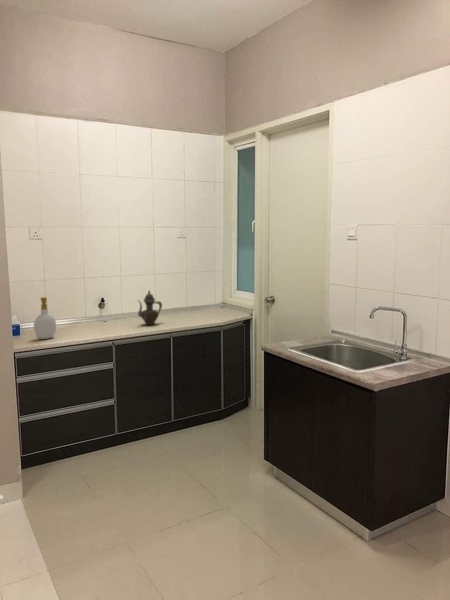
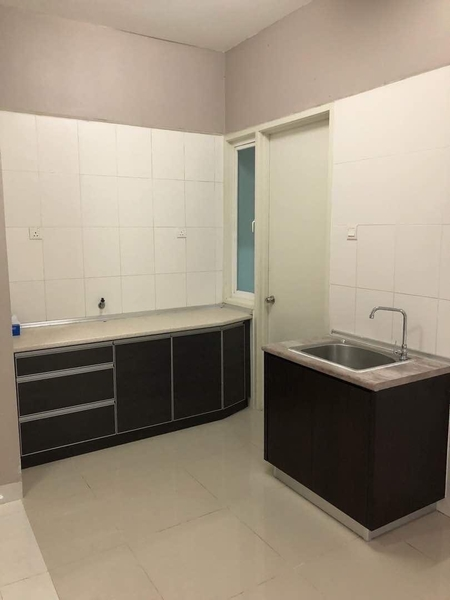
- soap bottle (44, 317)
- teapot (150, 307)
